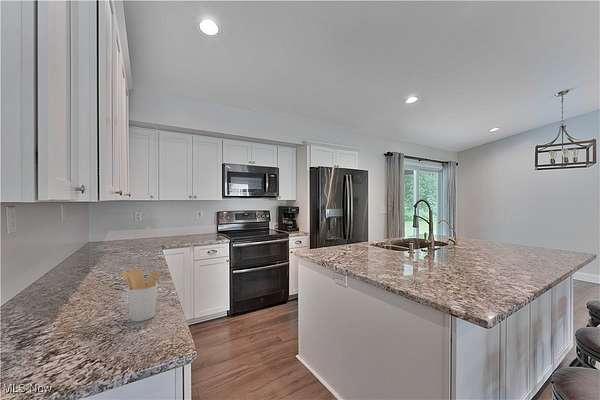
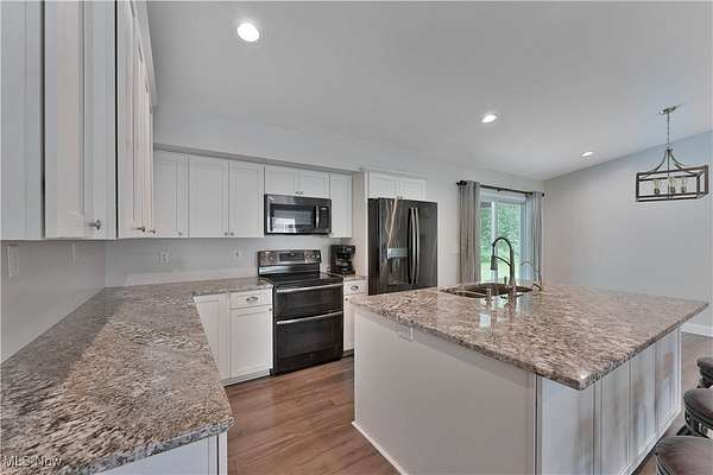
- utensil holder (139, 292)
